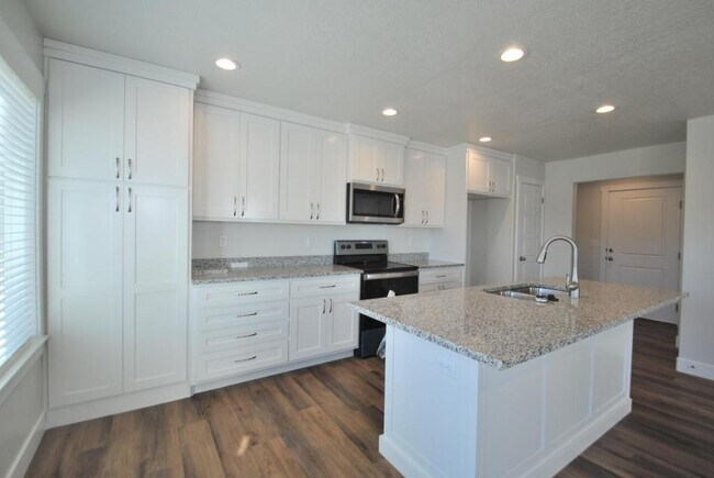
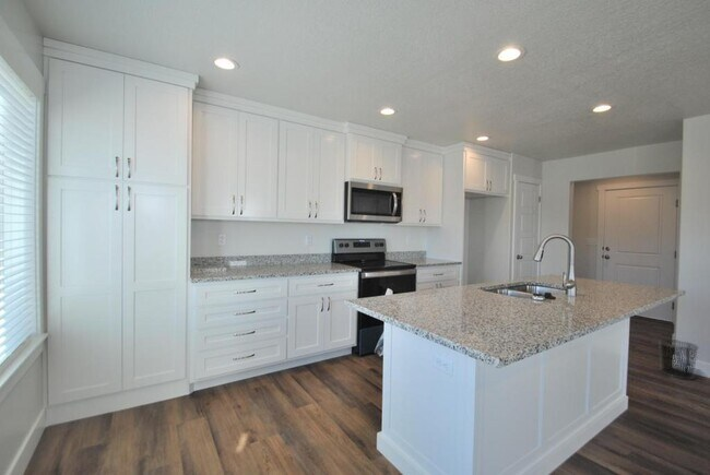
+ waste bin (677, 358)
